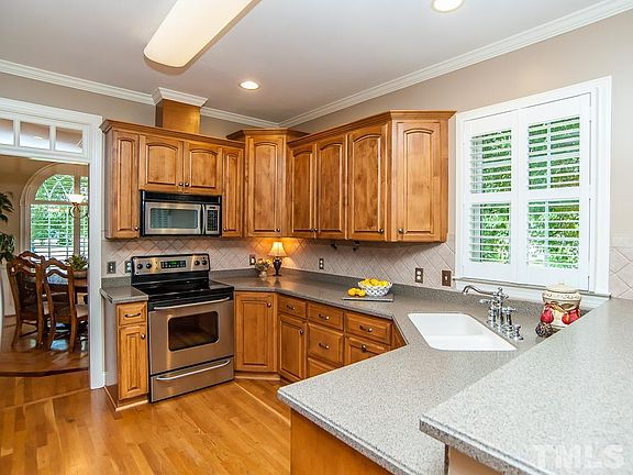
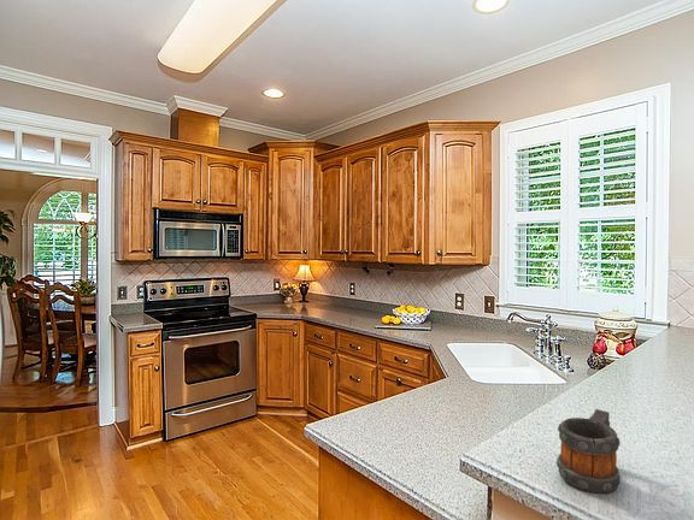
+ mug (590, 447)
